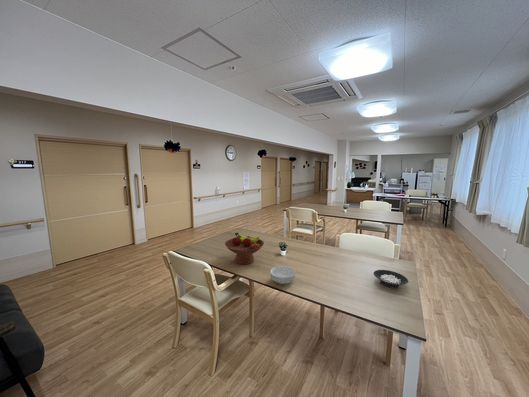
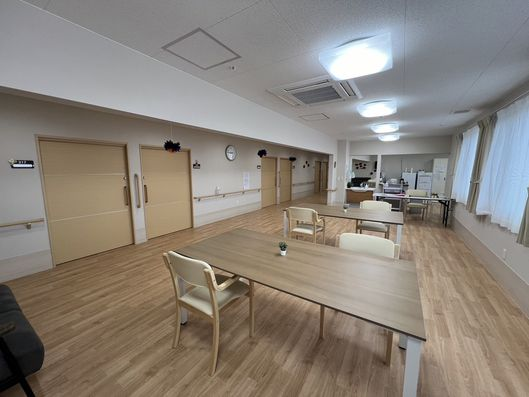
- cereal bowl (282, 276)
- fruit bowl (244, 248)
- cereal bowl (389, 280)
